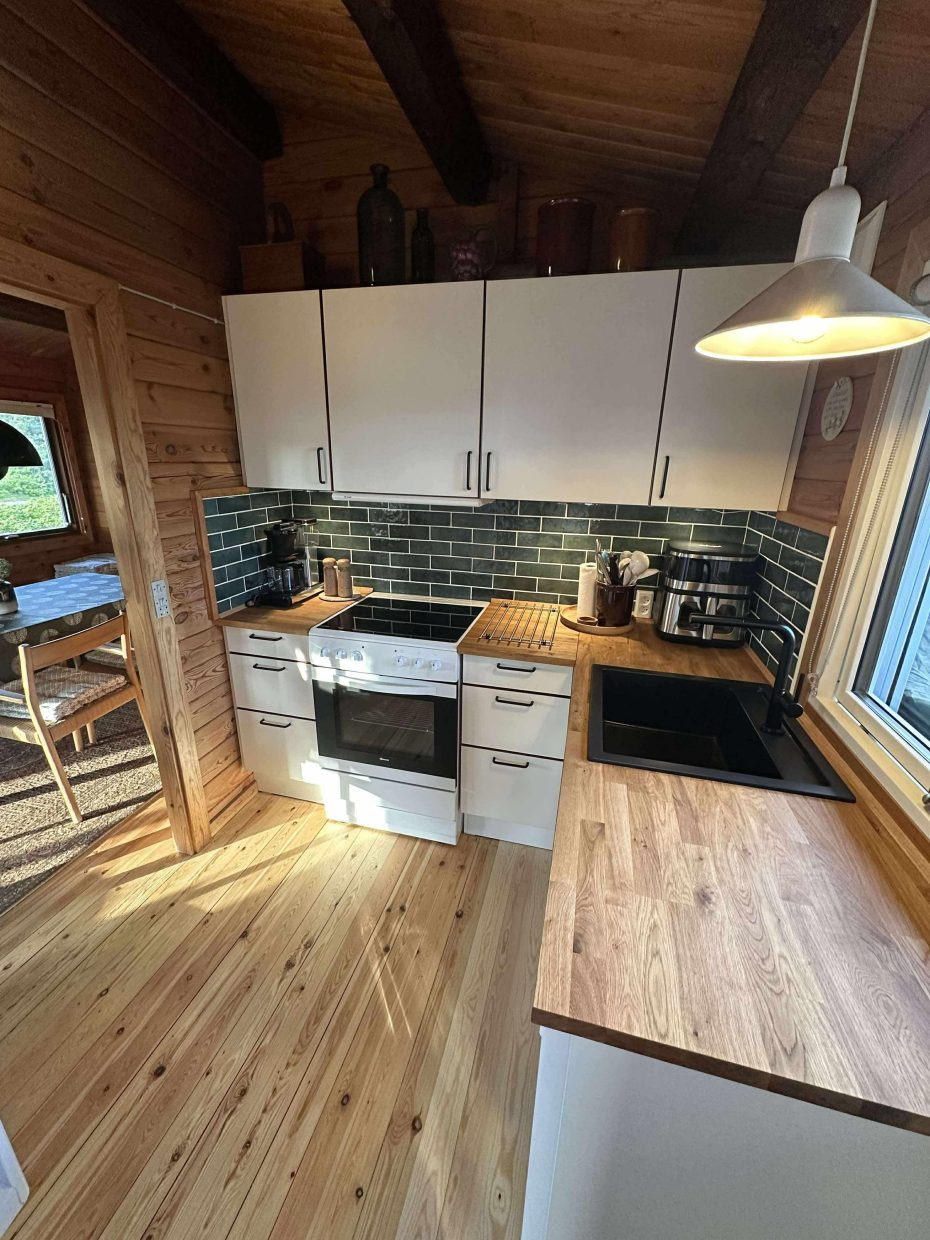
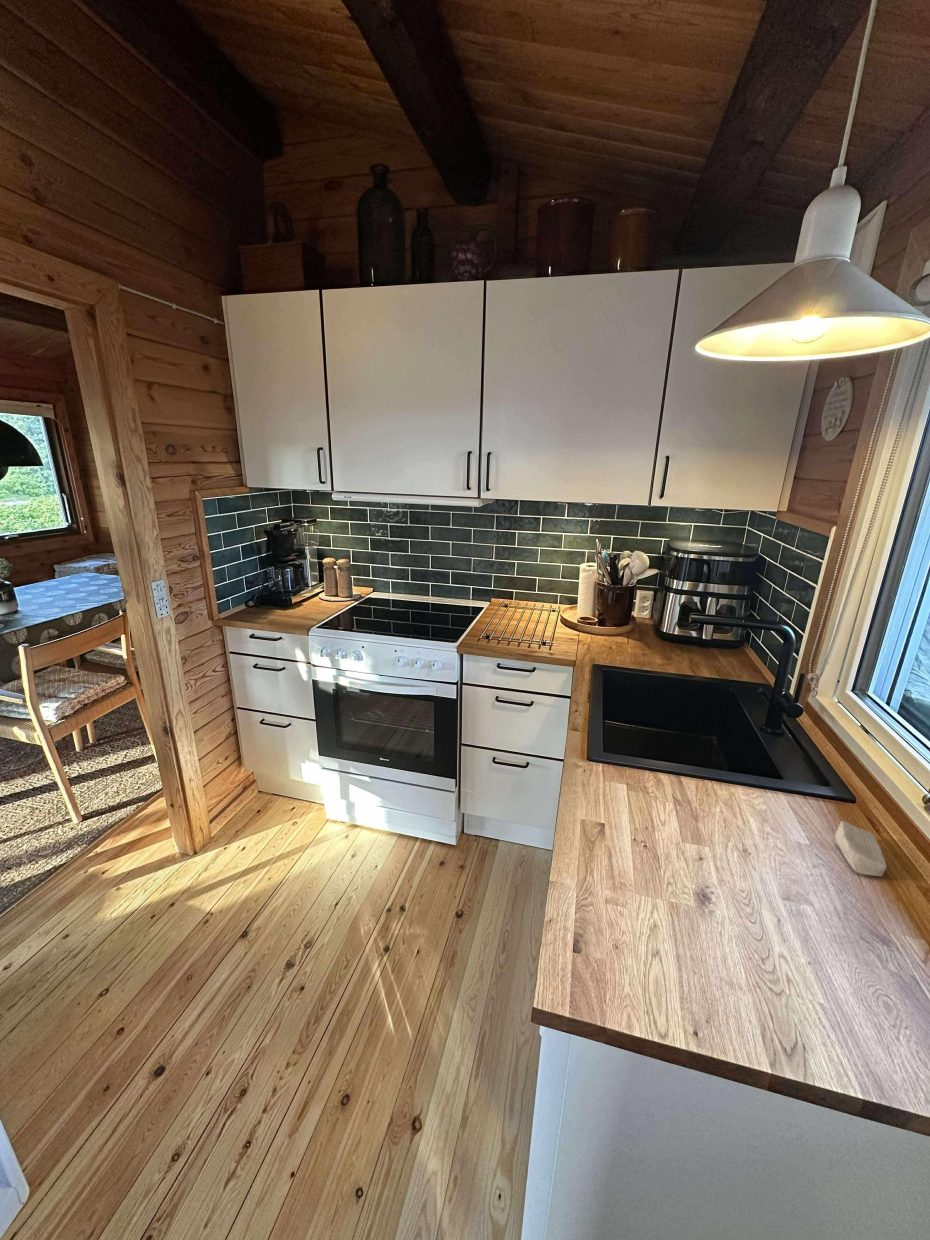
+ soap bar (859, 847)
